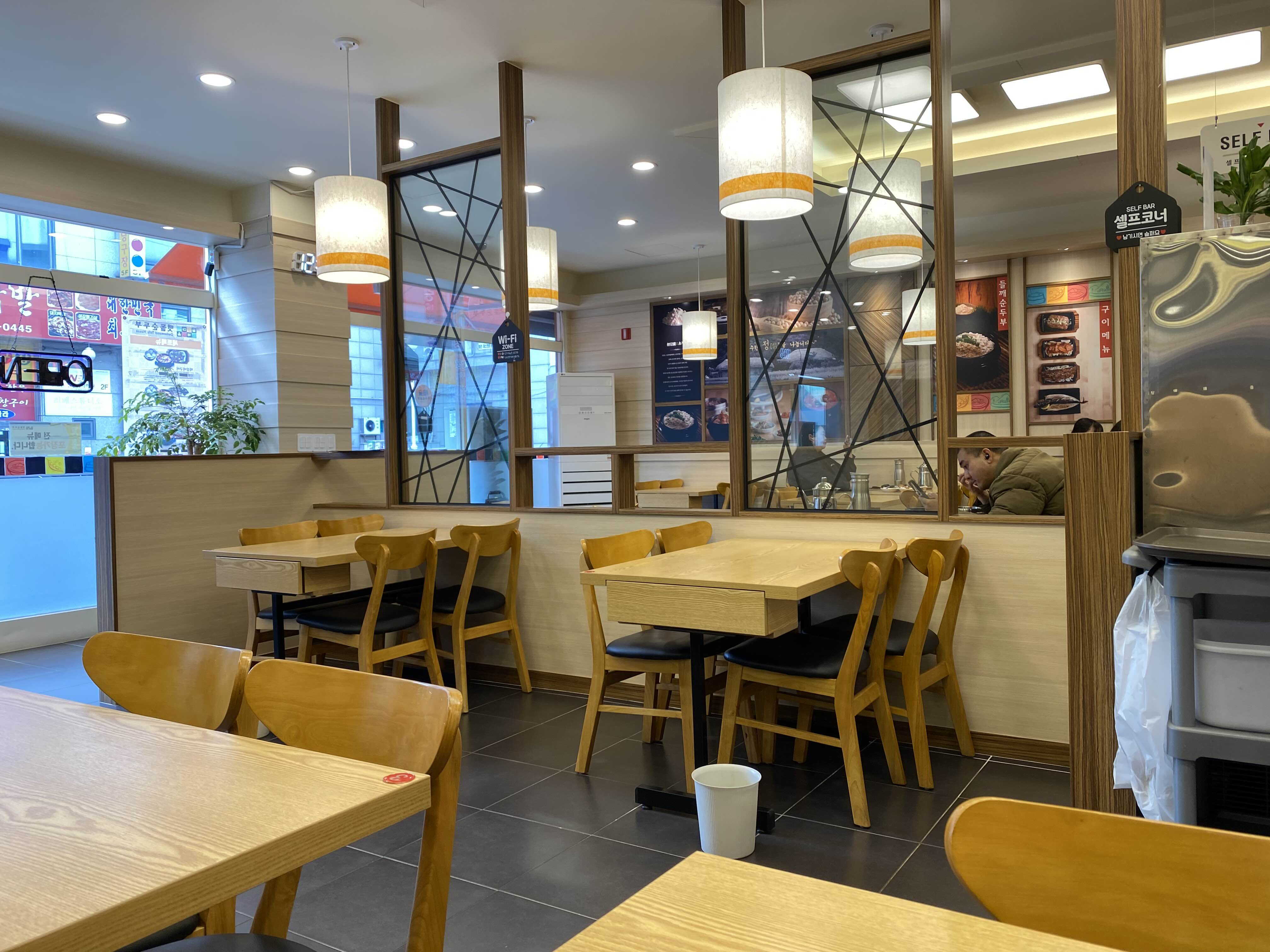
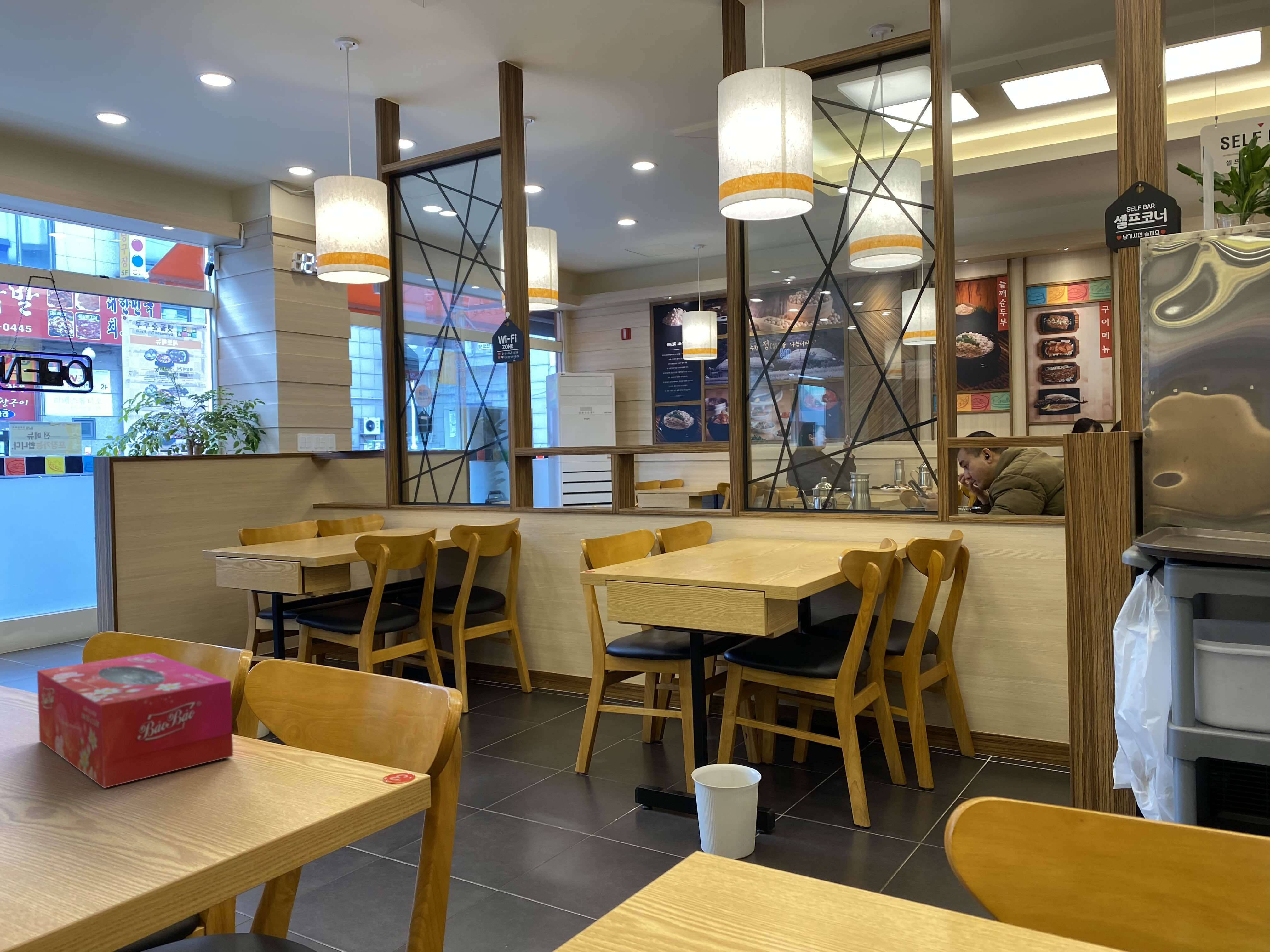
+ tissue box (131, 712)
